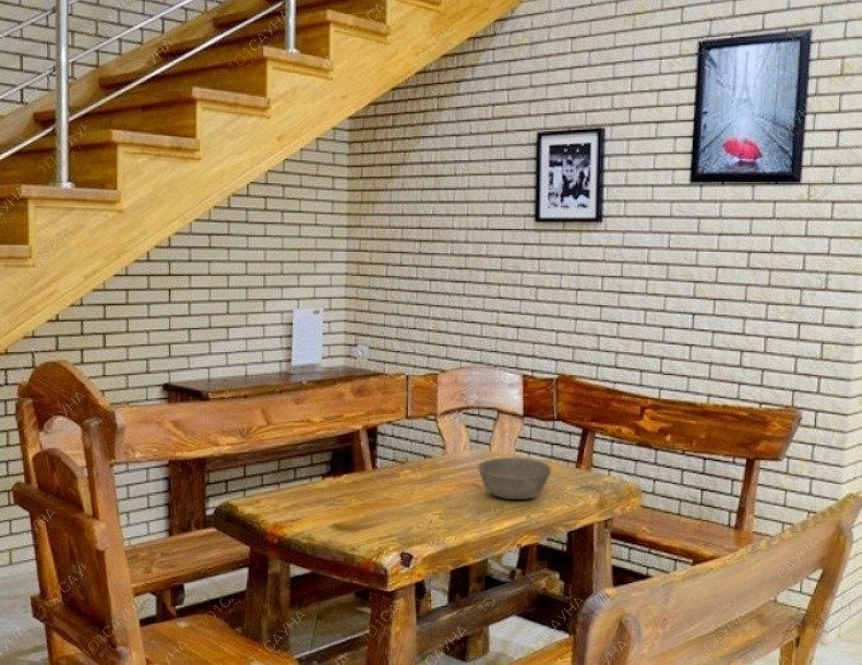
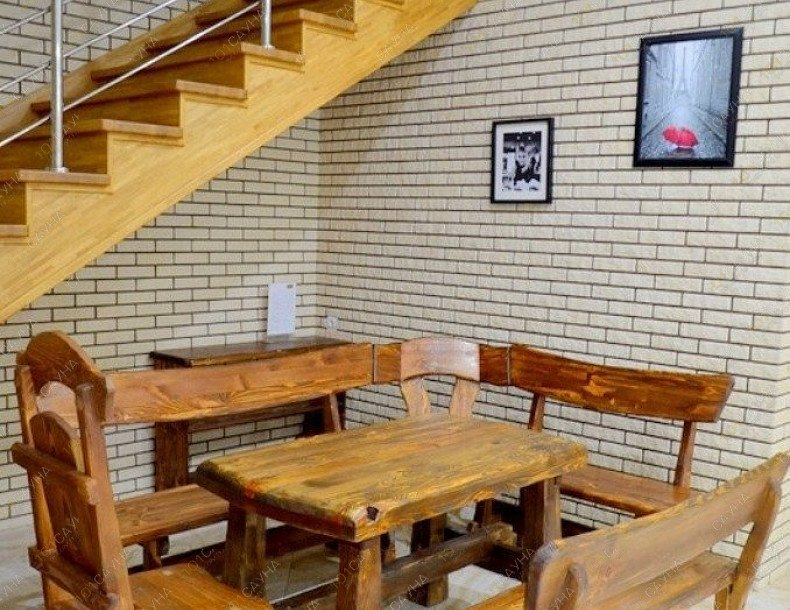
- bowl (513, 481)
